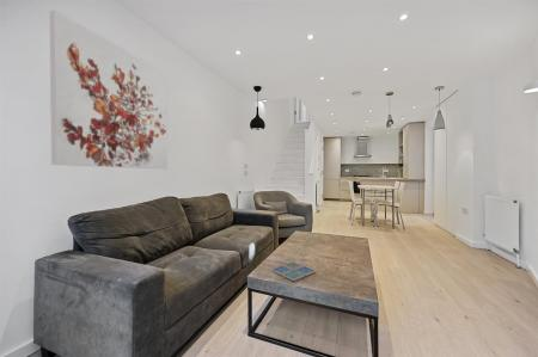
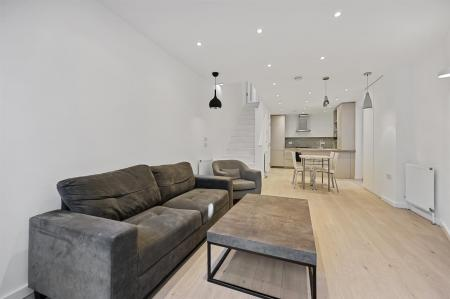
- wall art (122, 109)
- drink coaster (293, 270)
